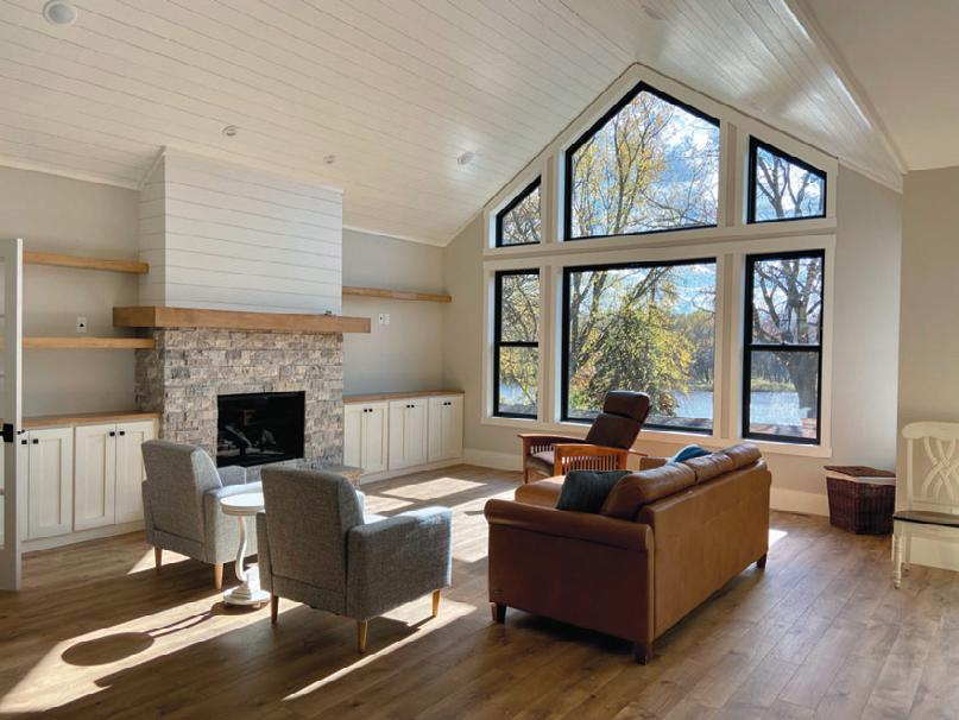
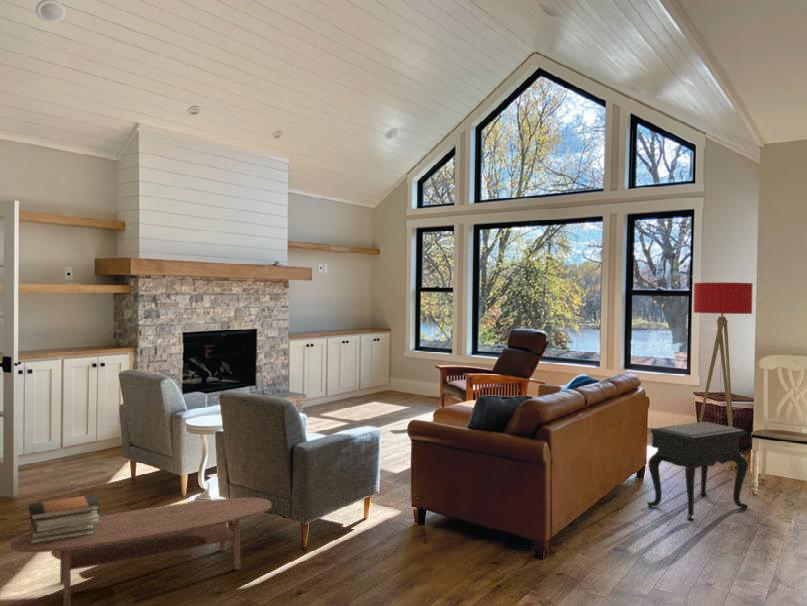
+ book stack (64, 518)
+ coffee table (152, 547)
+ floor lamp (720, 376)
+ side table (692, 465)
